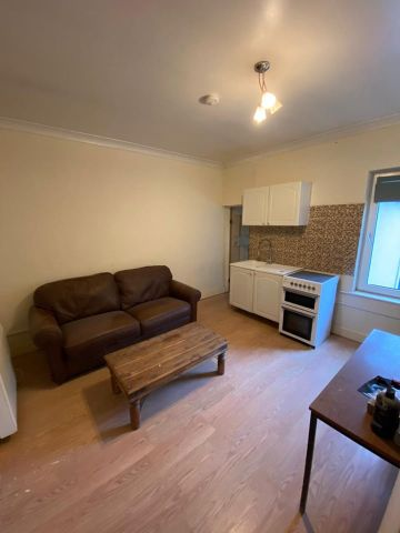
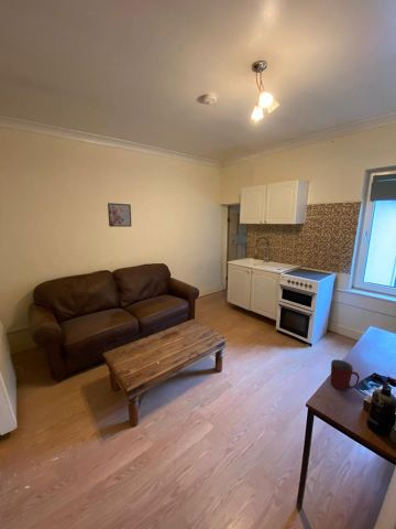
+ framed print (120, 215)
+ mug (343, 376)
